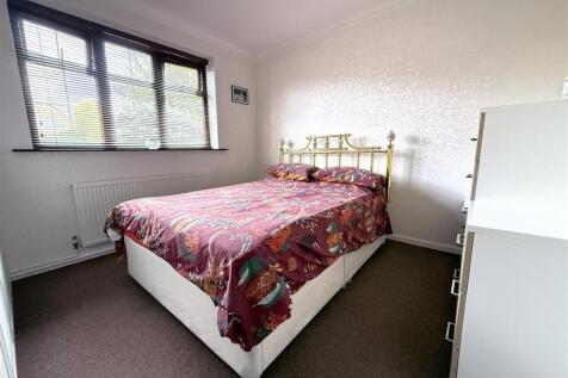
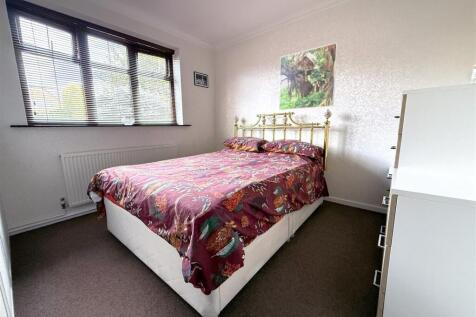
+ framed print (305, 80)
